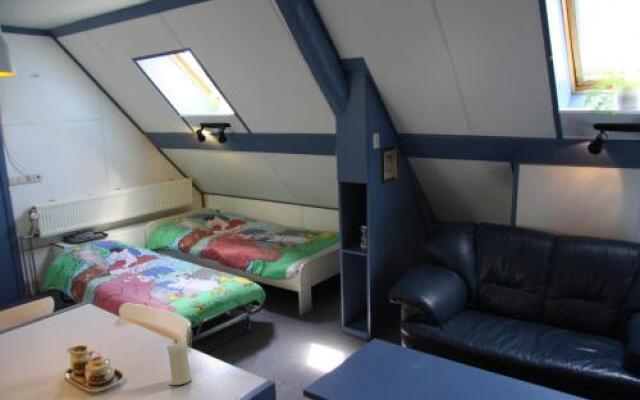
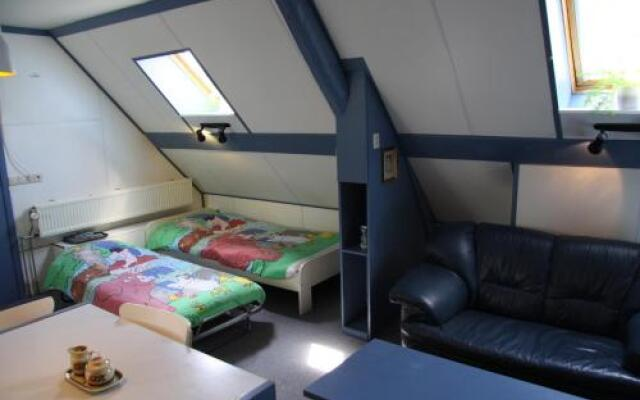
- candle (177, 360)
